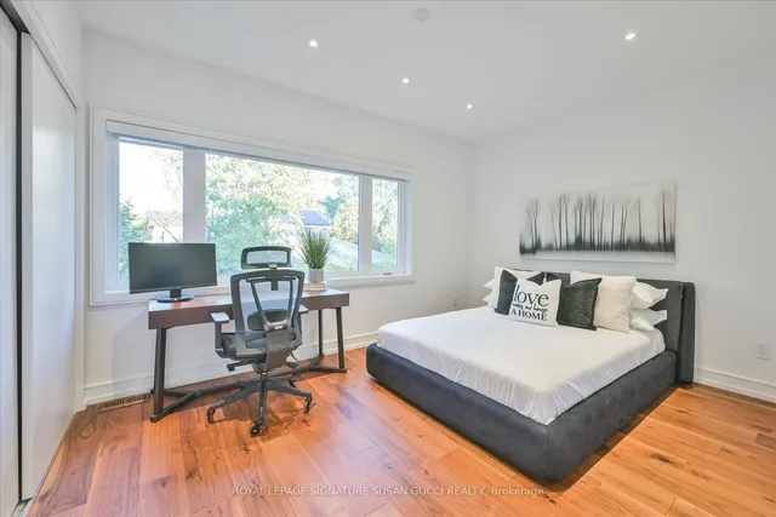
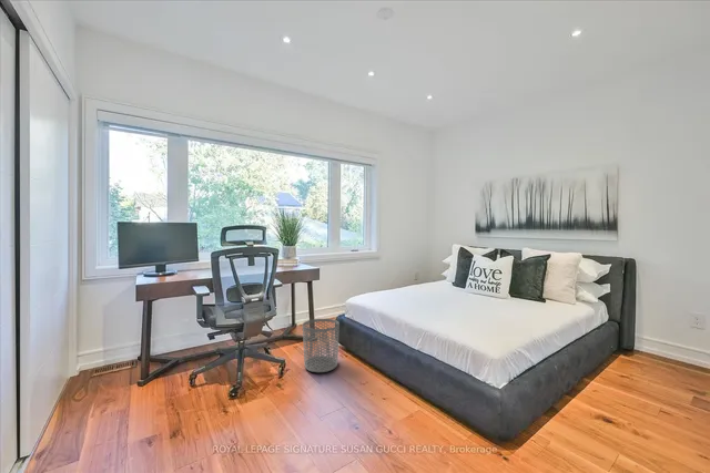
+ waste bin (321, 345)
